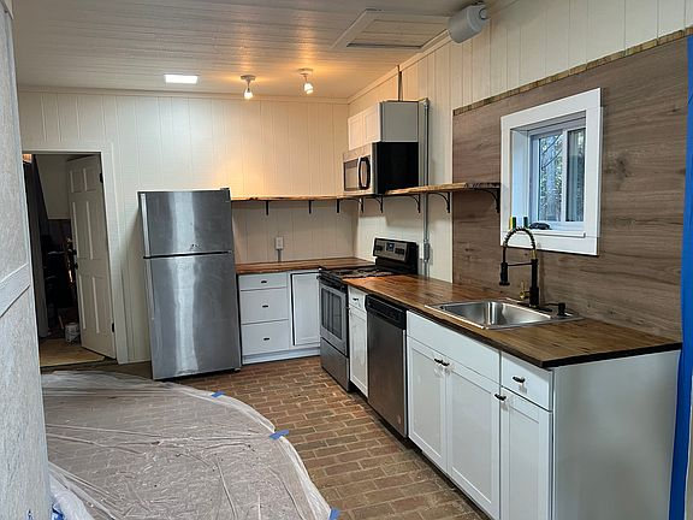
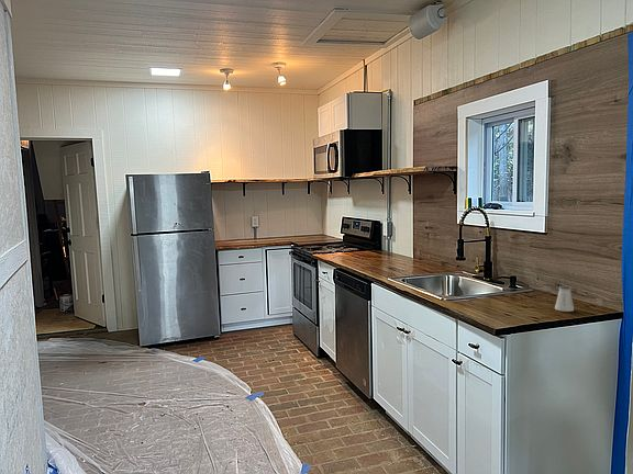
+ saltshaker (564, 297)
